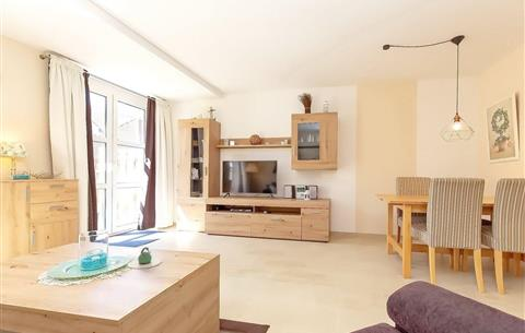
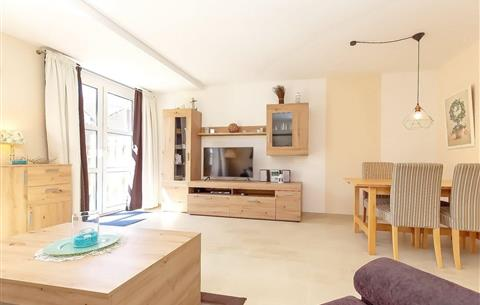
- teapot (144, 254)
